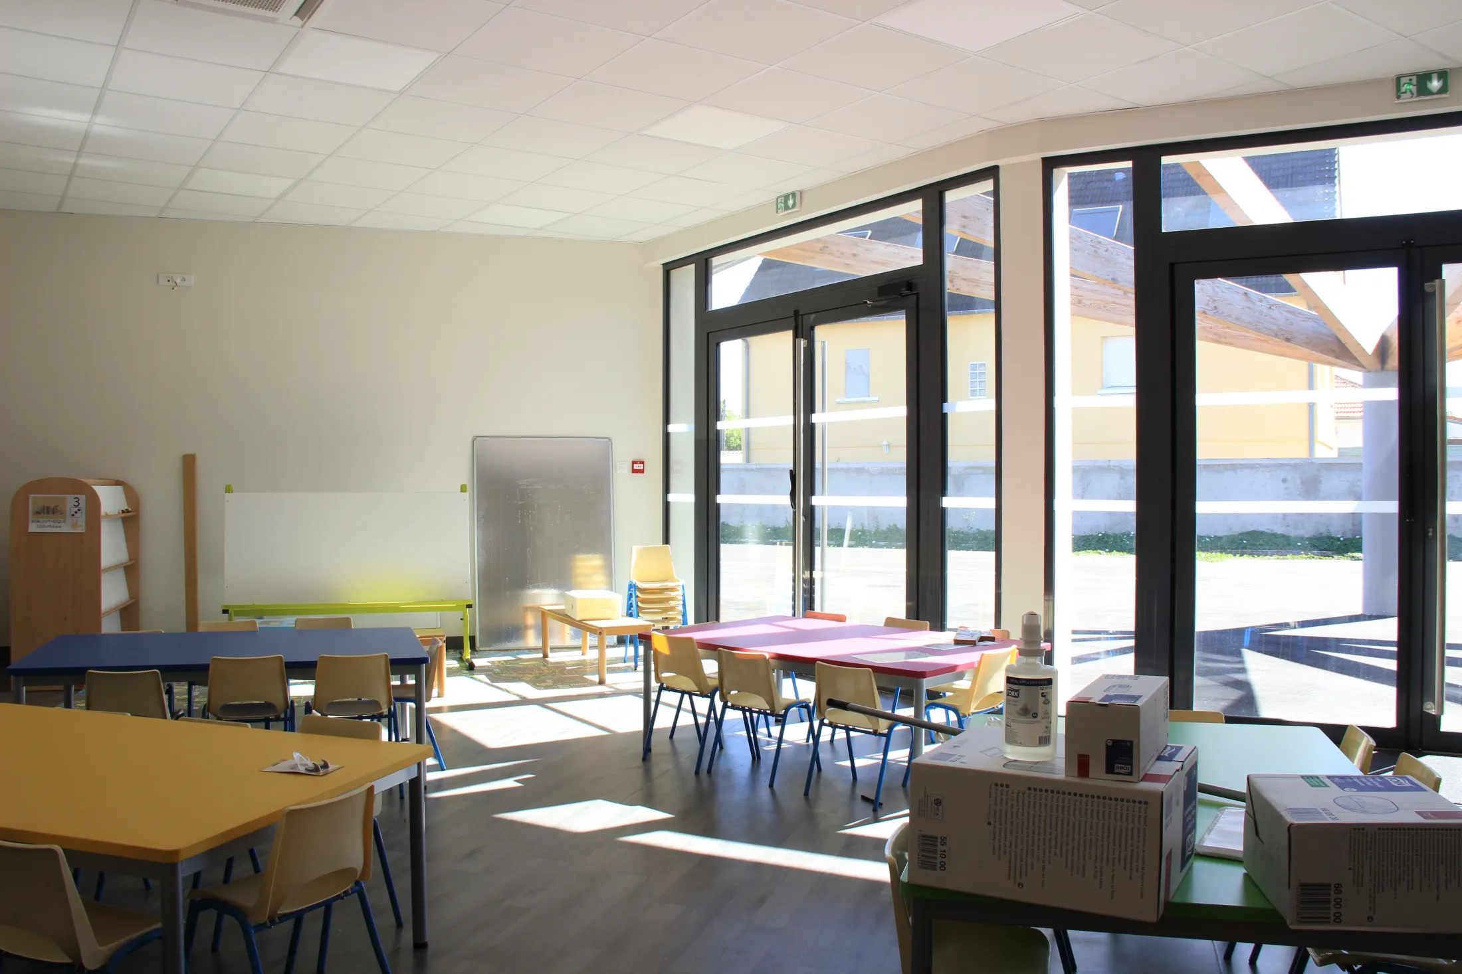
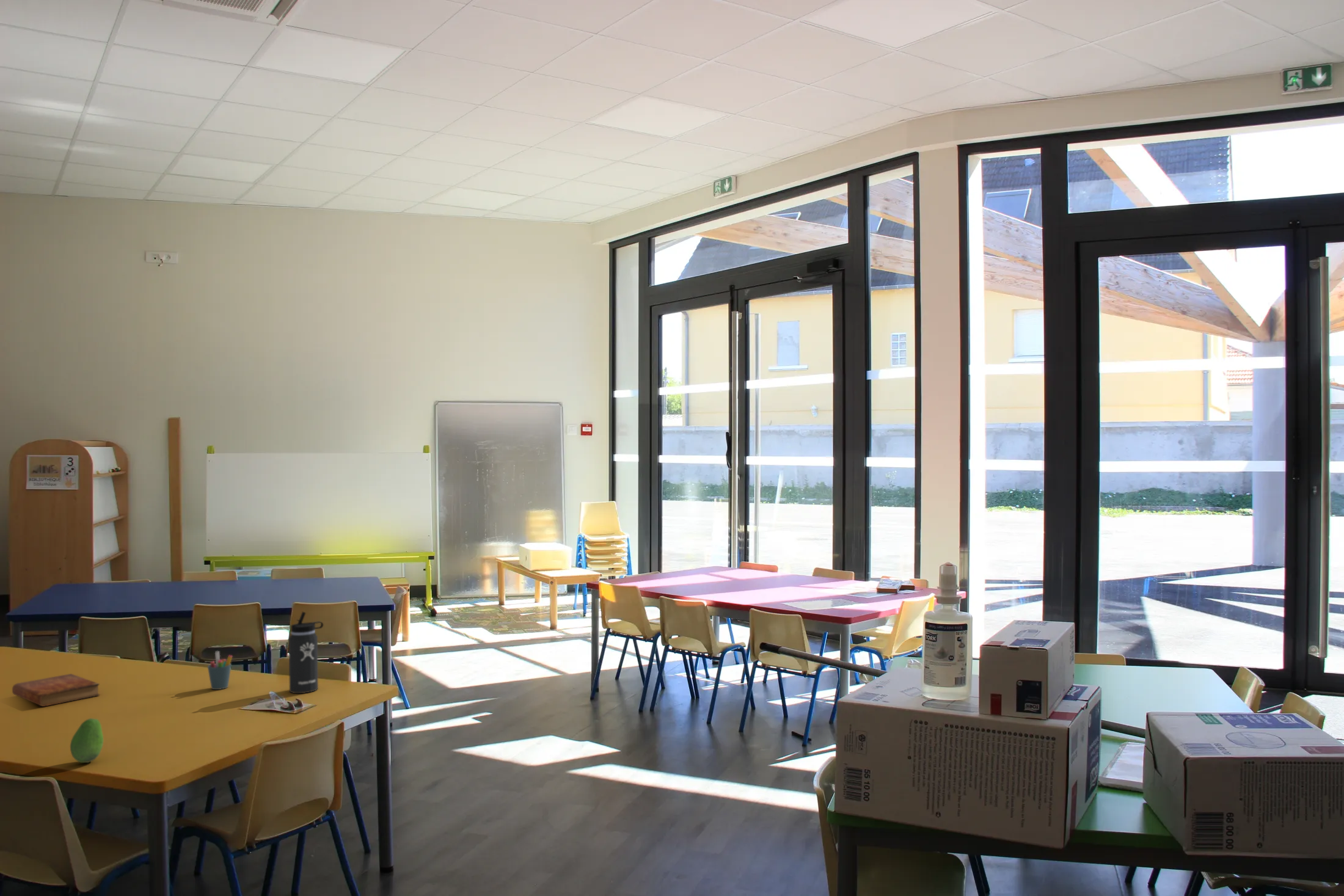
+ fruit (87, 740)
+ thermos bottle (306, 650)
+ bible (56, 690)
+ pen holder (220, 670)
